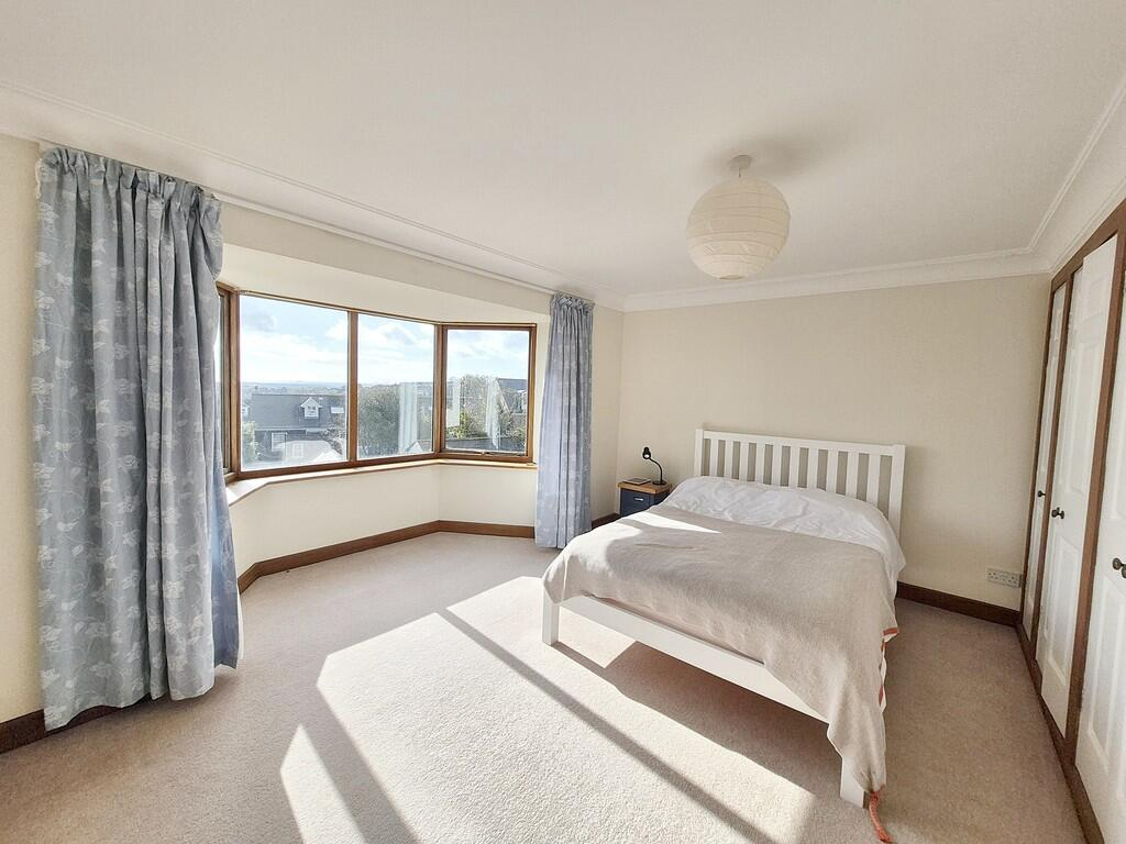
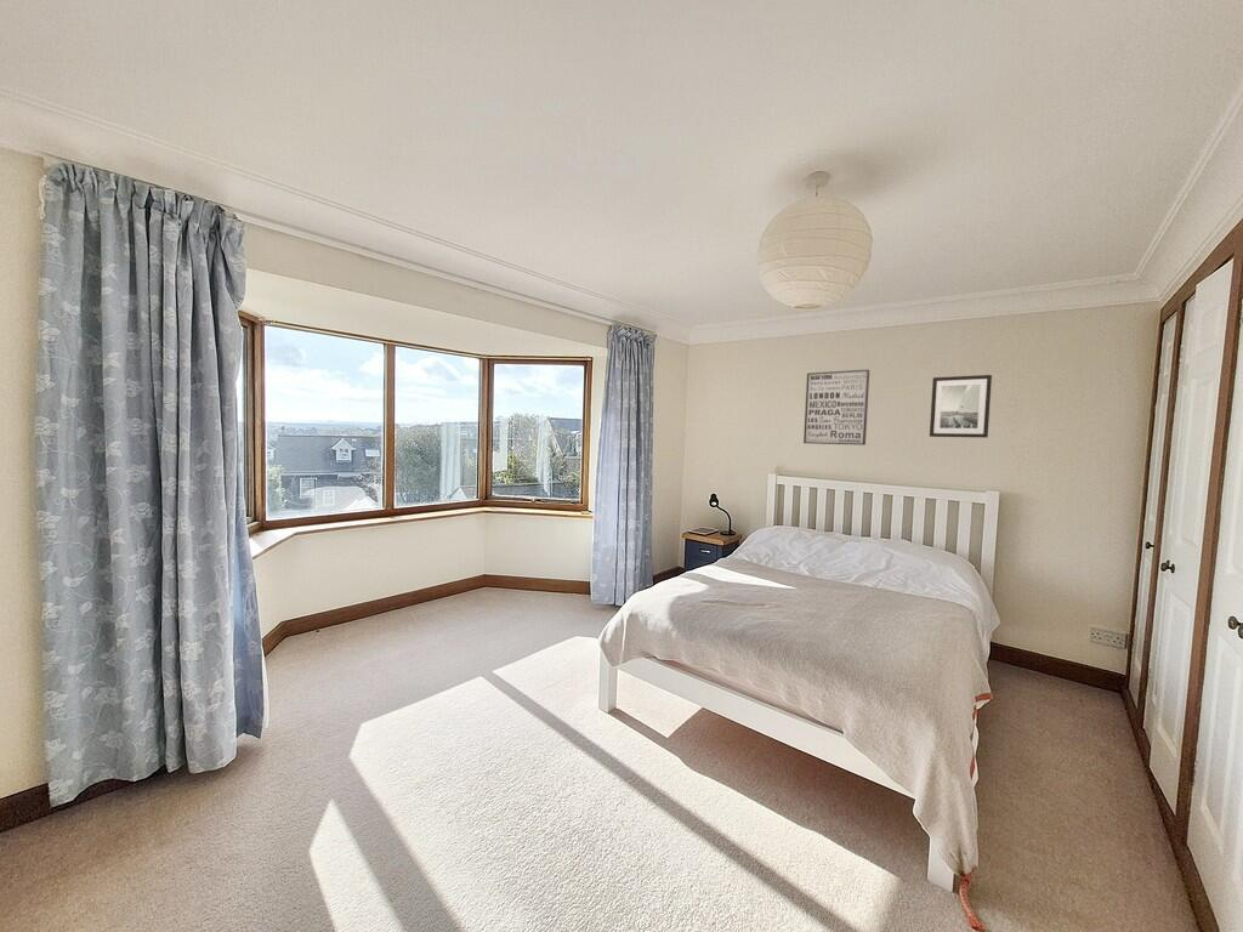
+ wall art (959, 407)
+ wall art (835, 408)
